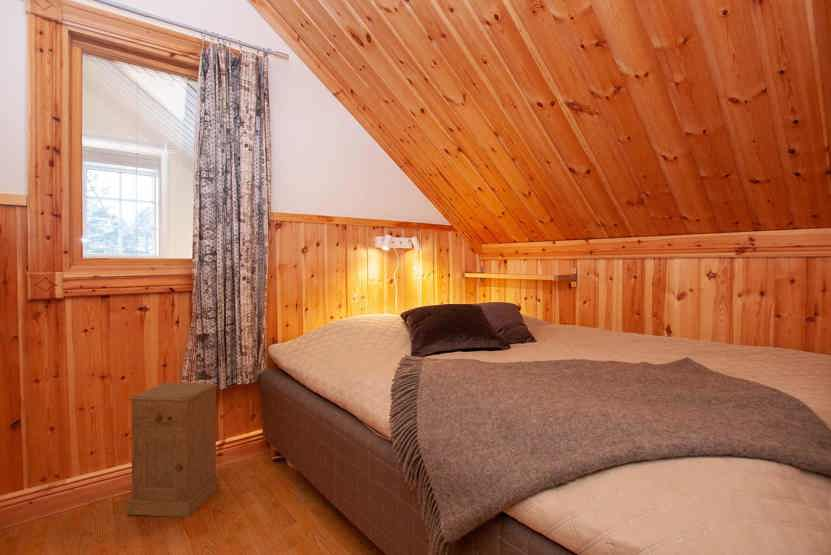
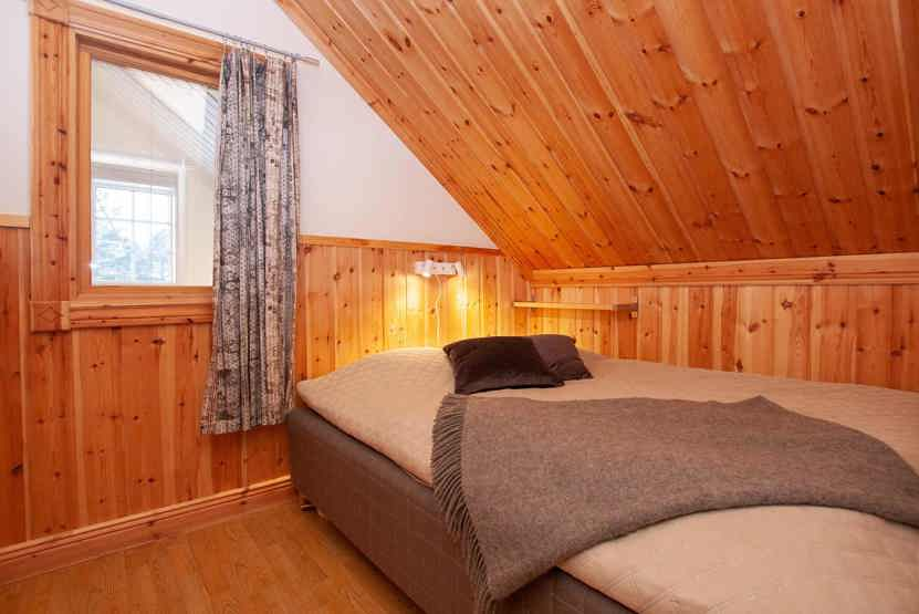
- nightstand (175, 445)
